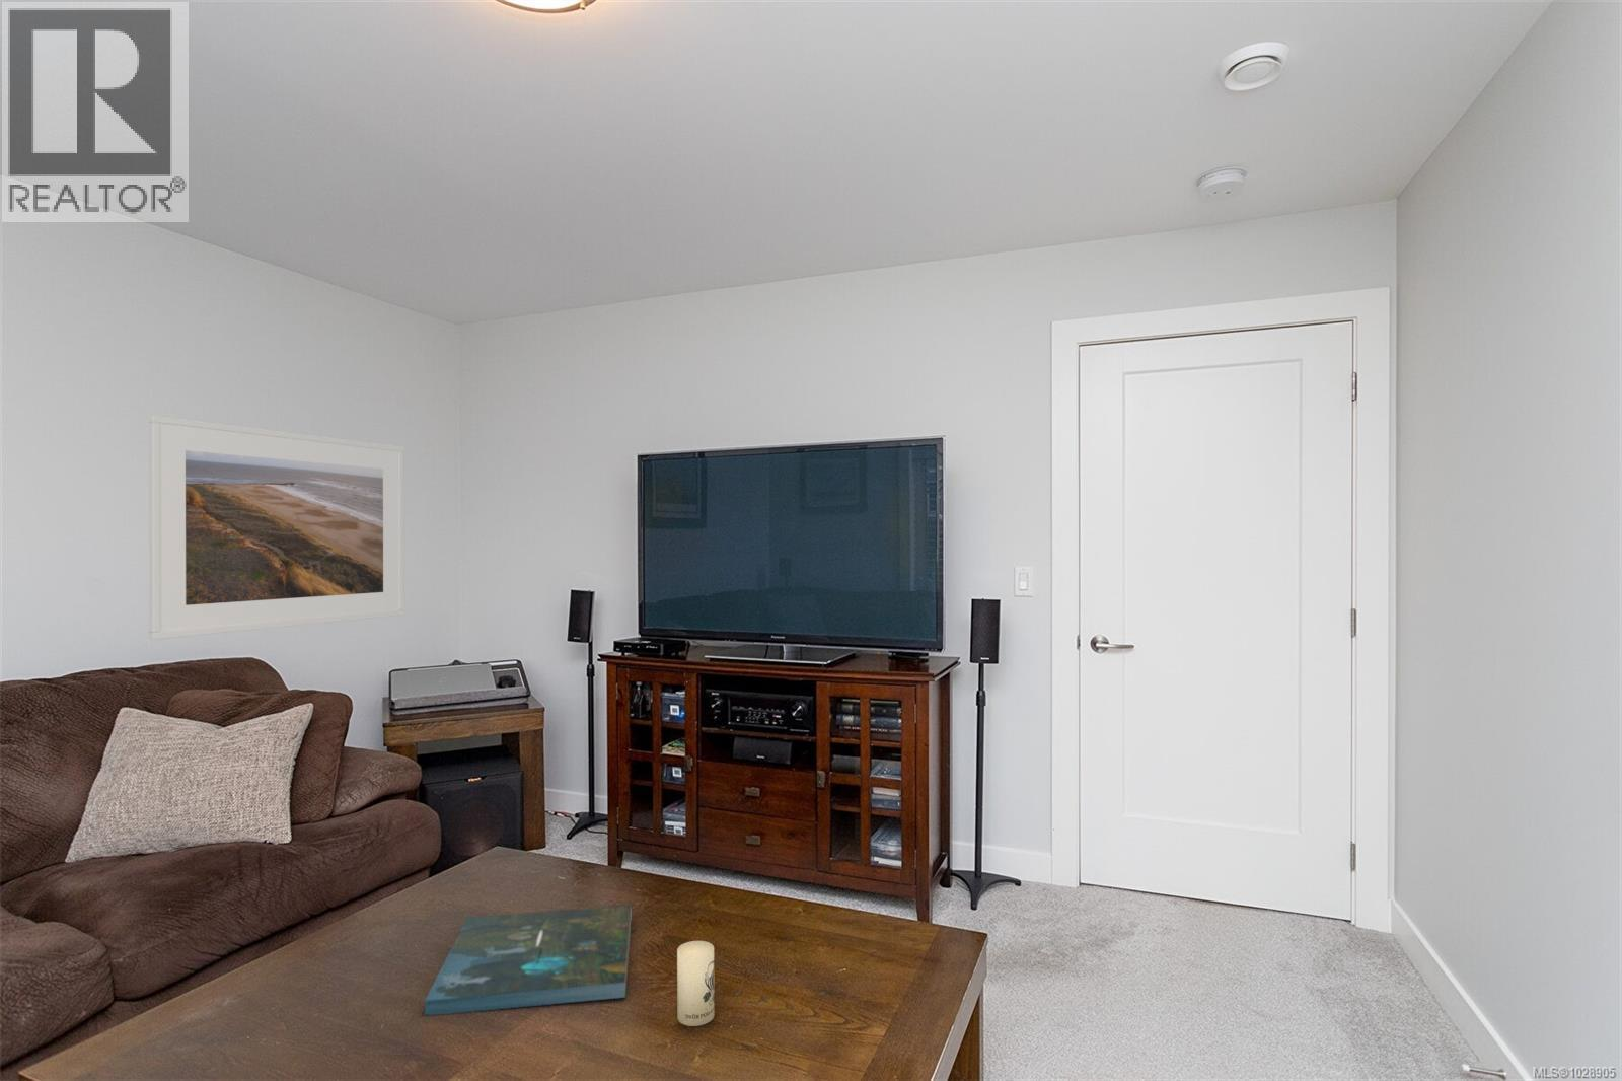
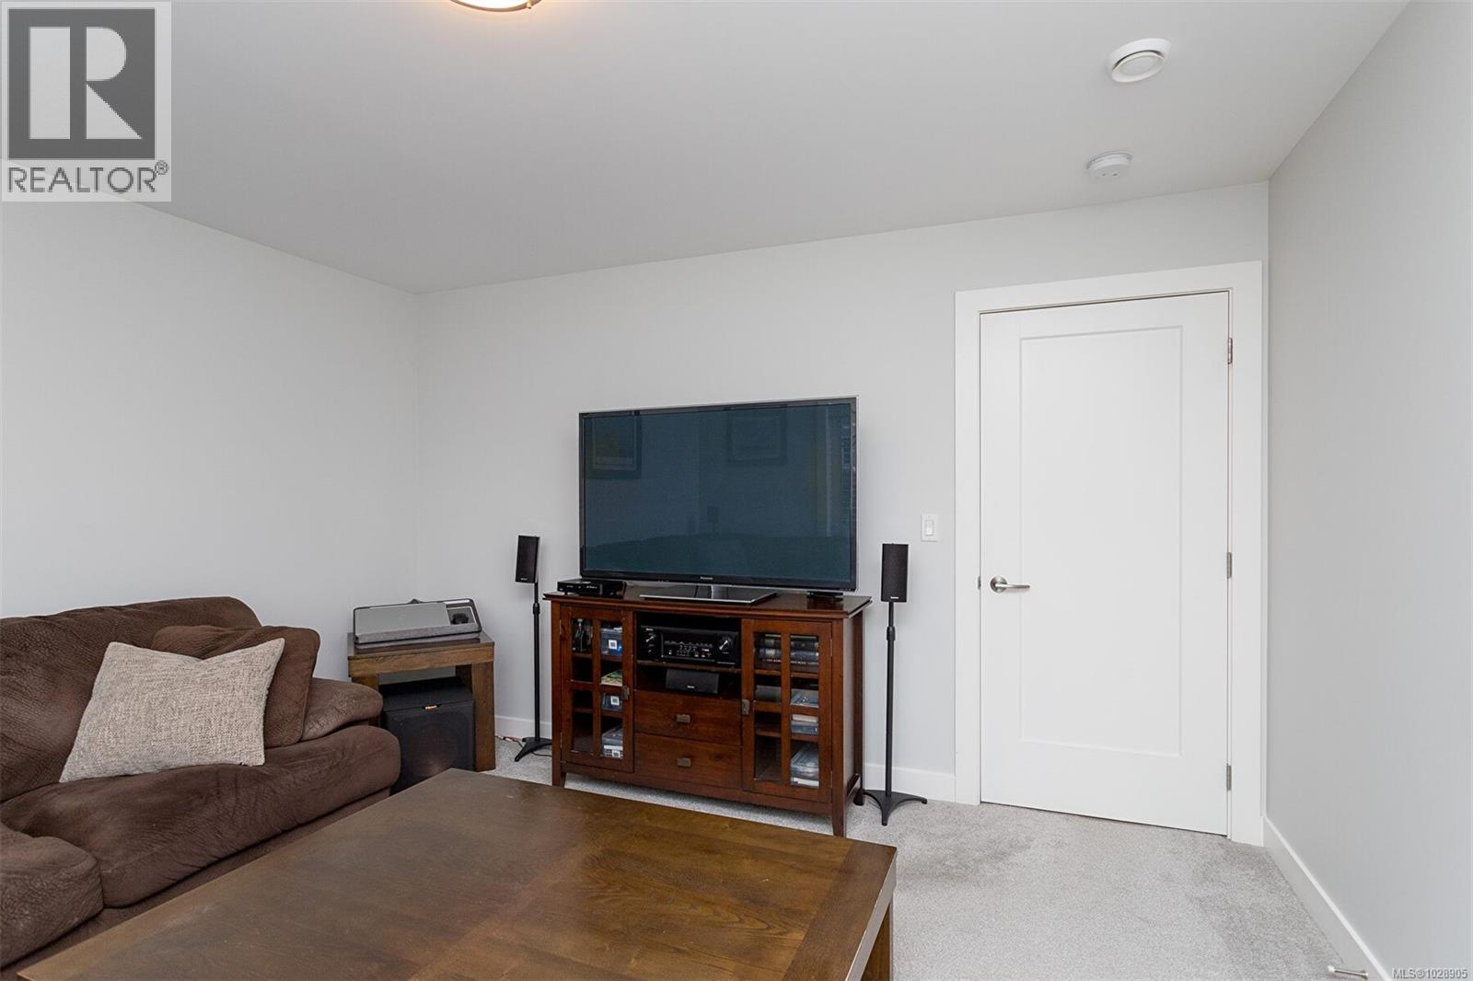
- candle (696, 982)
- board game (539, 948)
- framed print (294, 528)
